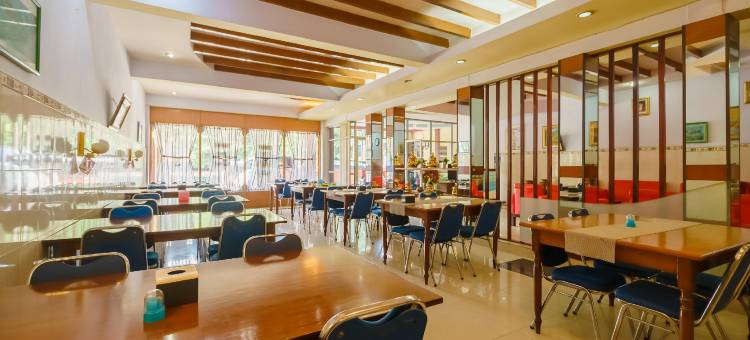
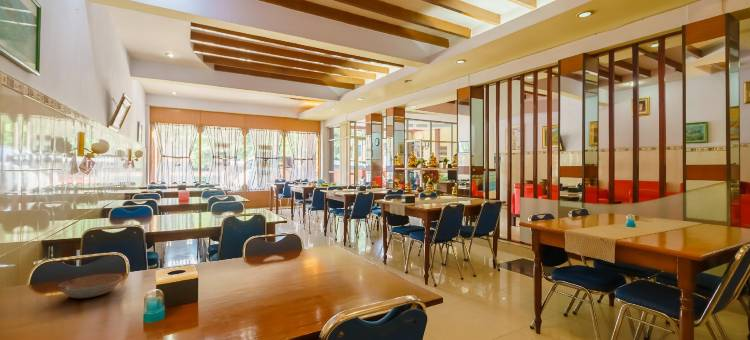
+ bowl (91, 287)
